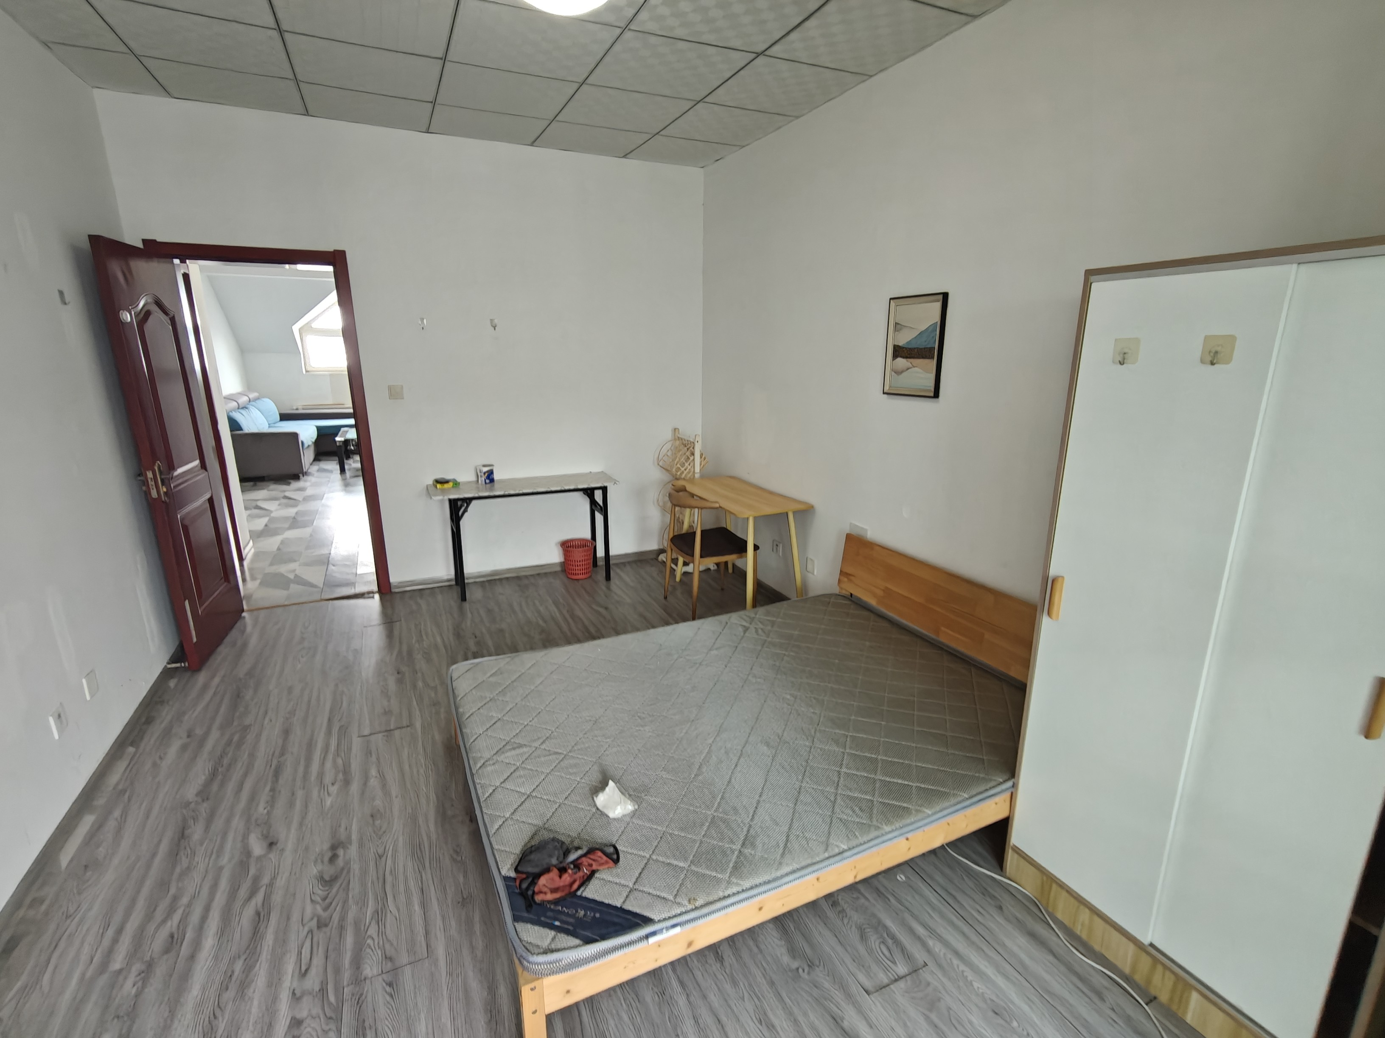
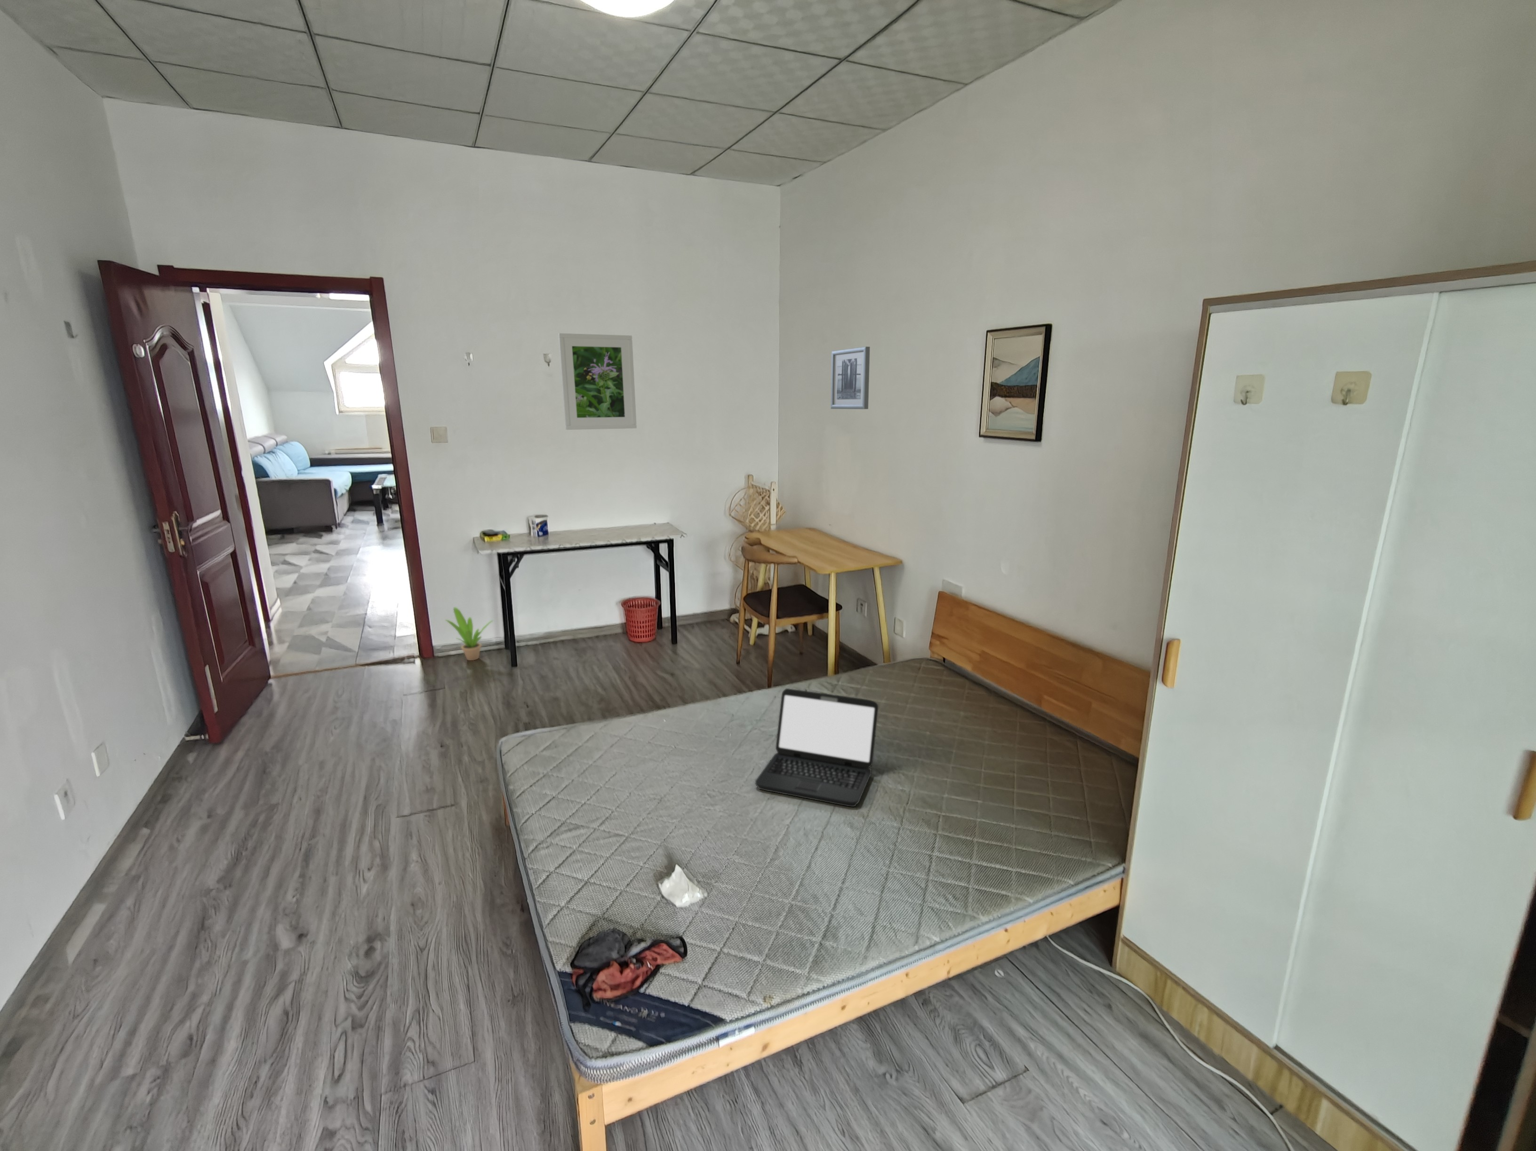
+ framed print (599, 382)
+ wall art (849, 378)
+ potted plant (470, 635)
+ laptop (818, 744)
